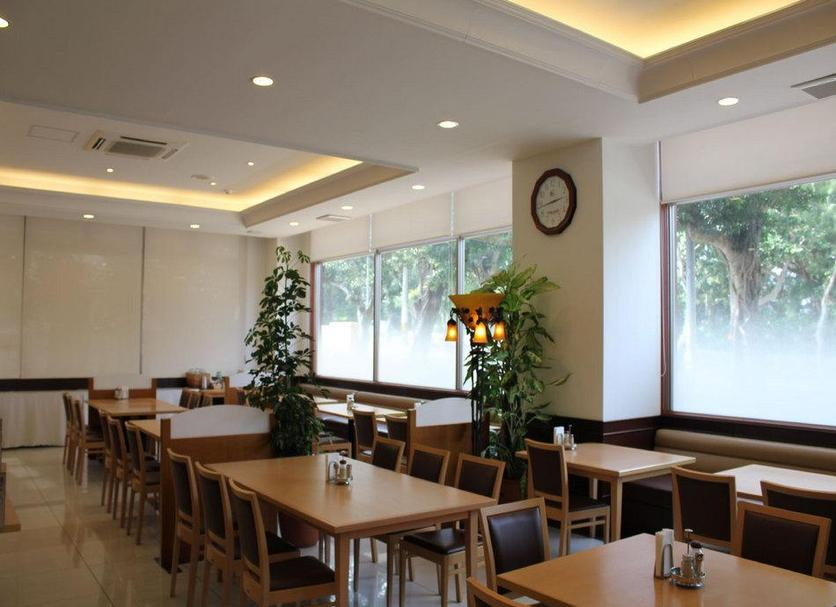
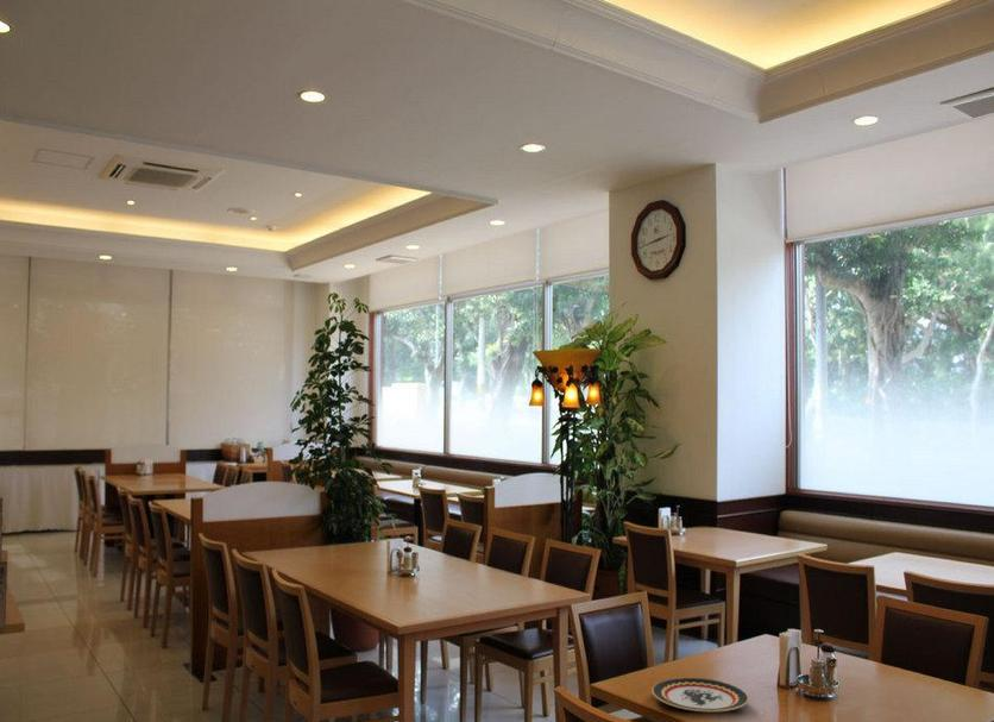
+ plate (699, 697)
